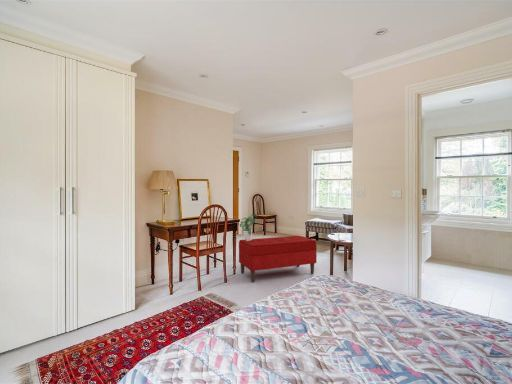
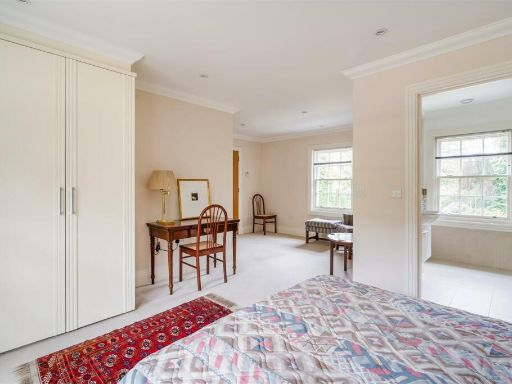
- bench (277, 256)
- potted plant (250, 227)
